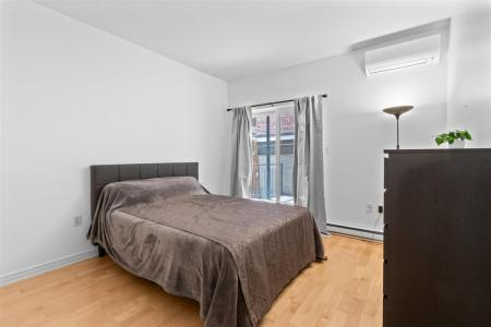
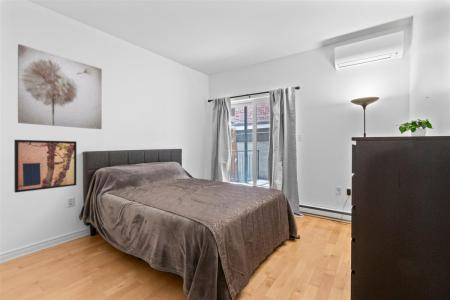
+ wall art (48, 164)
+ wall art (65, 92)
